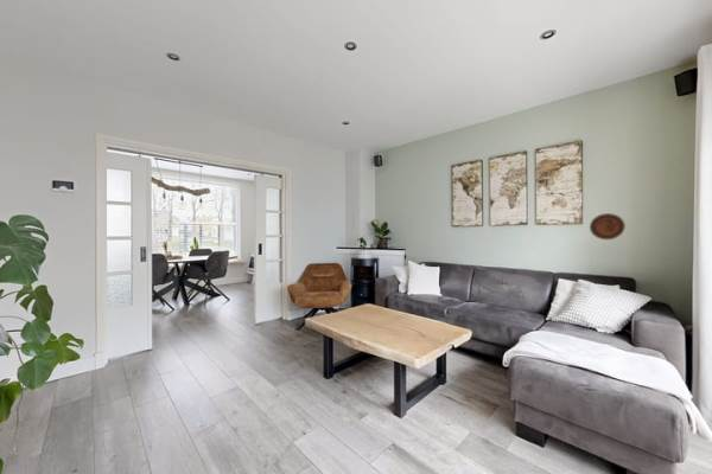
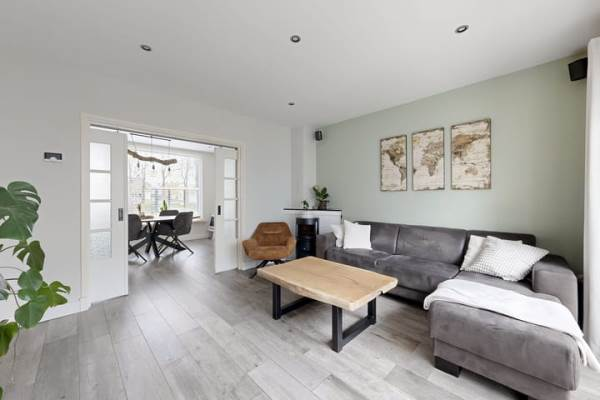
- decorative plate (606, 226)
